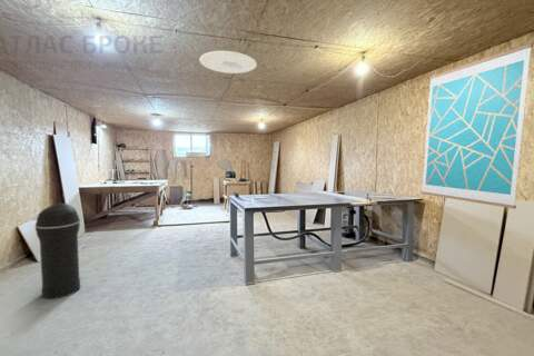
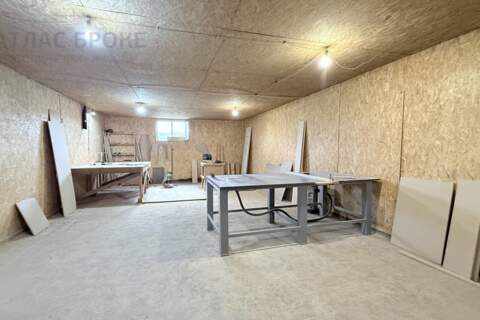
- trash can (60, 247)
- wall art (466, 132)
- ceiling light (228, 60)
